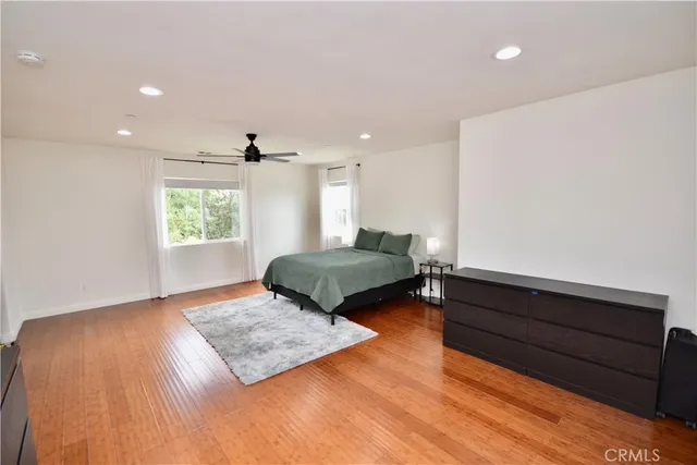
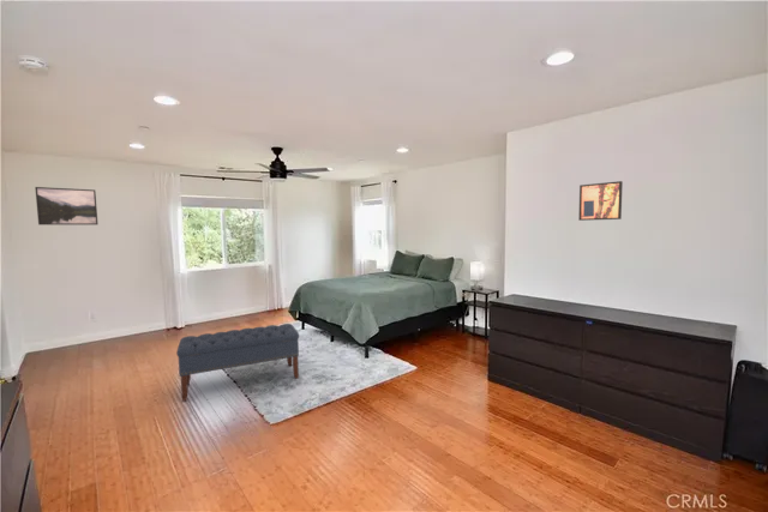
+ bench (241, 356)
+ wall art (599, 201)
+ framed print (67, 206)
